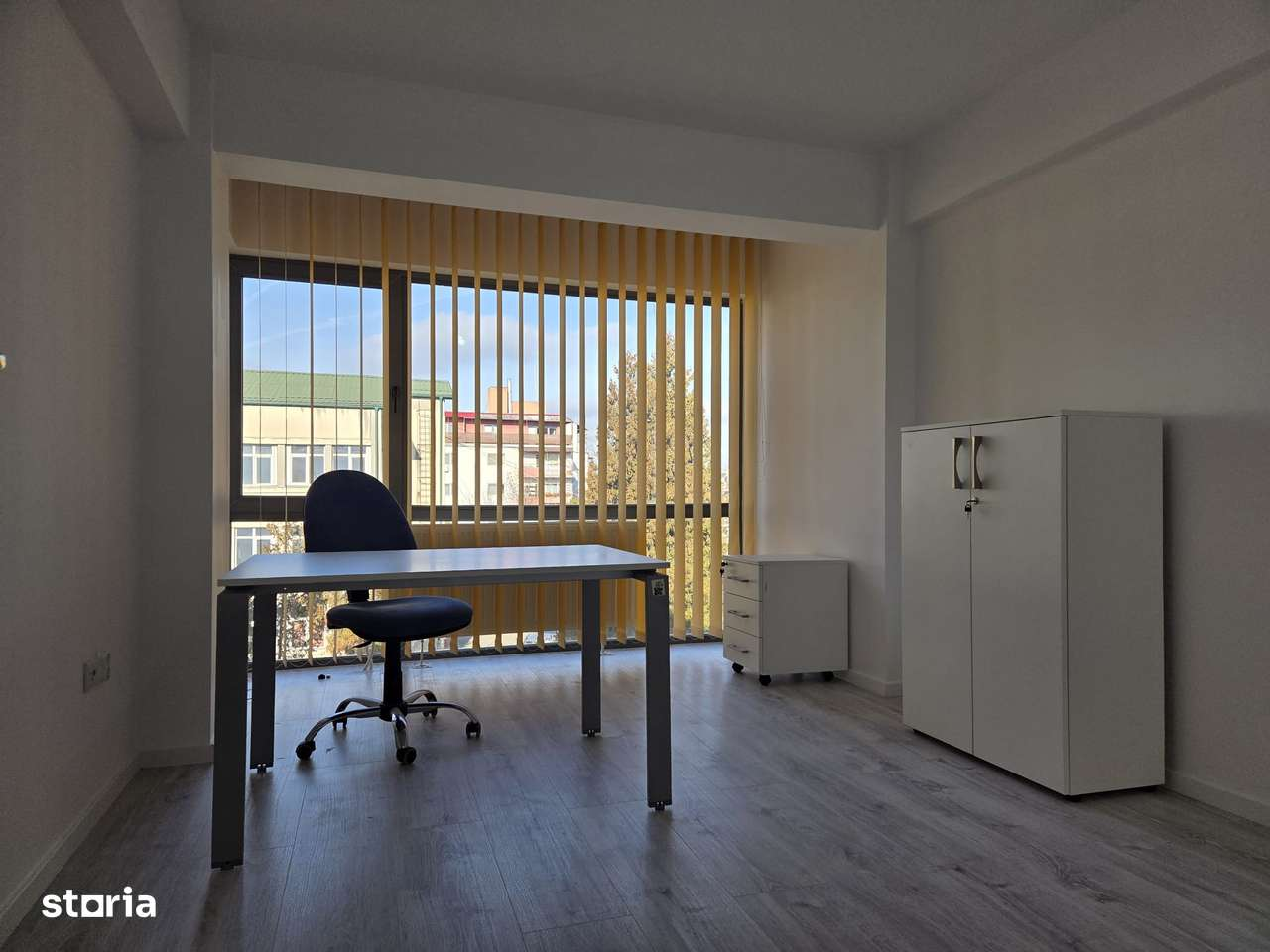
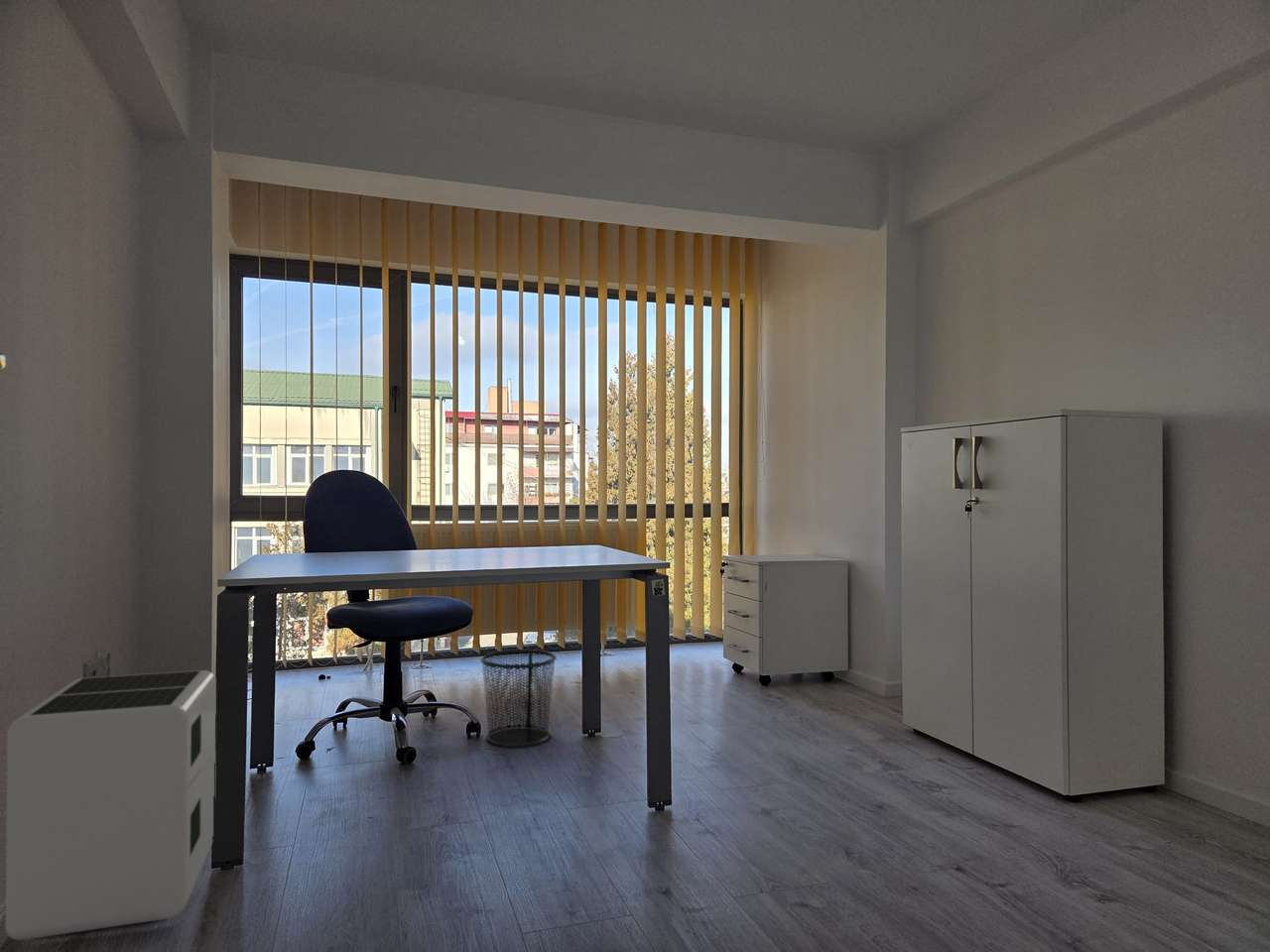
+ air purifier (121, 792)
+ waste bin (518, 696)
